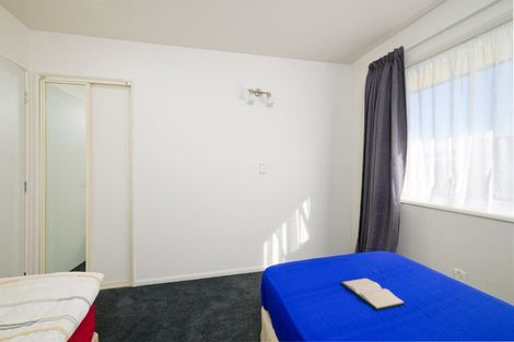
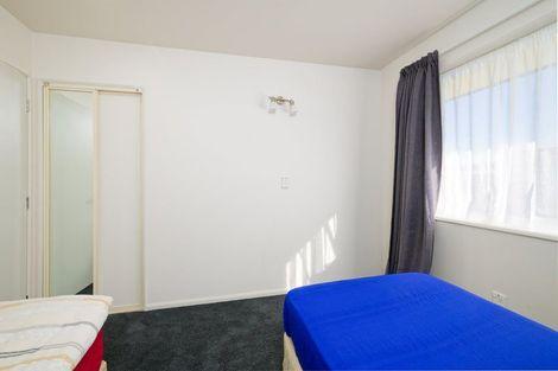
- hardback book (370, 290)
